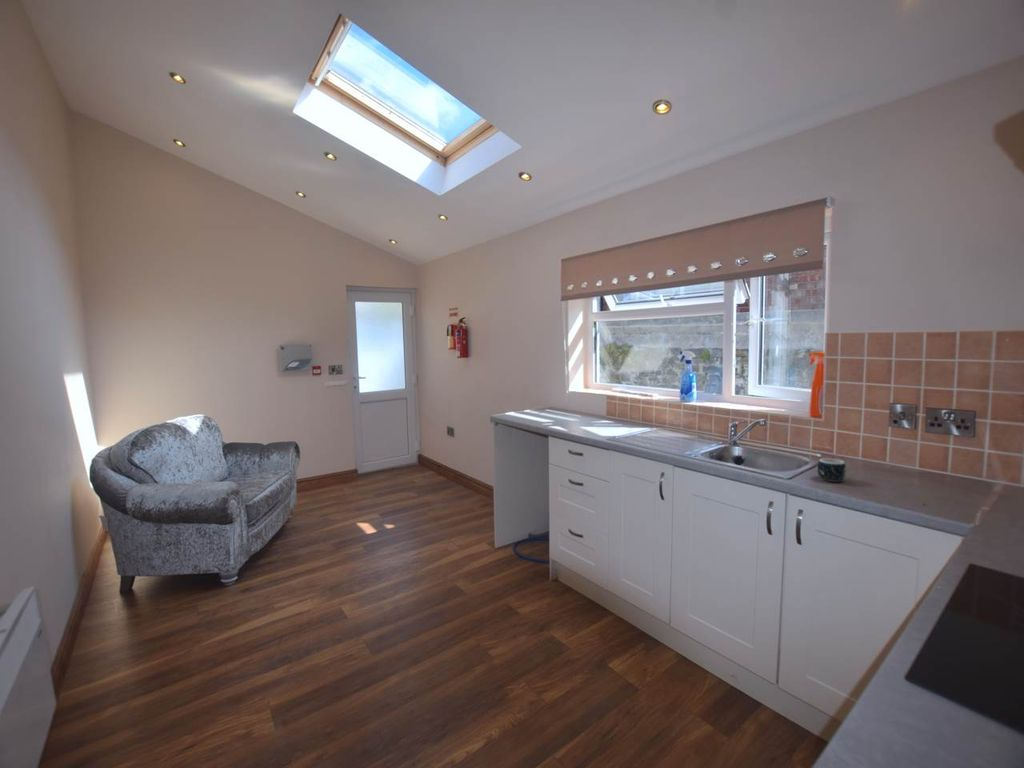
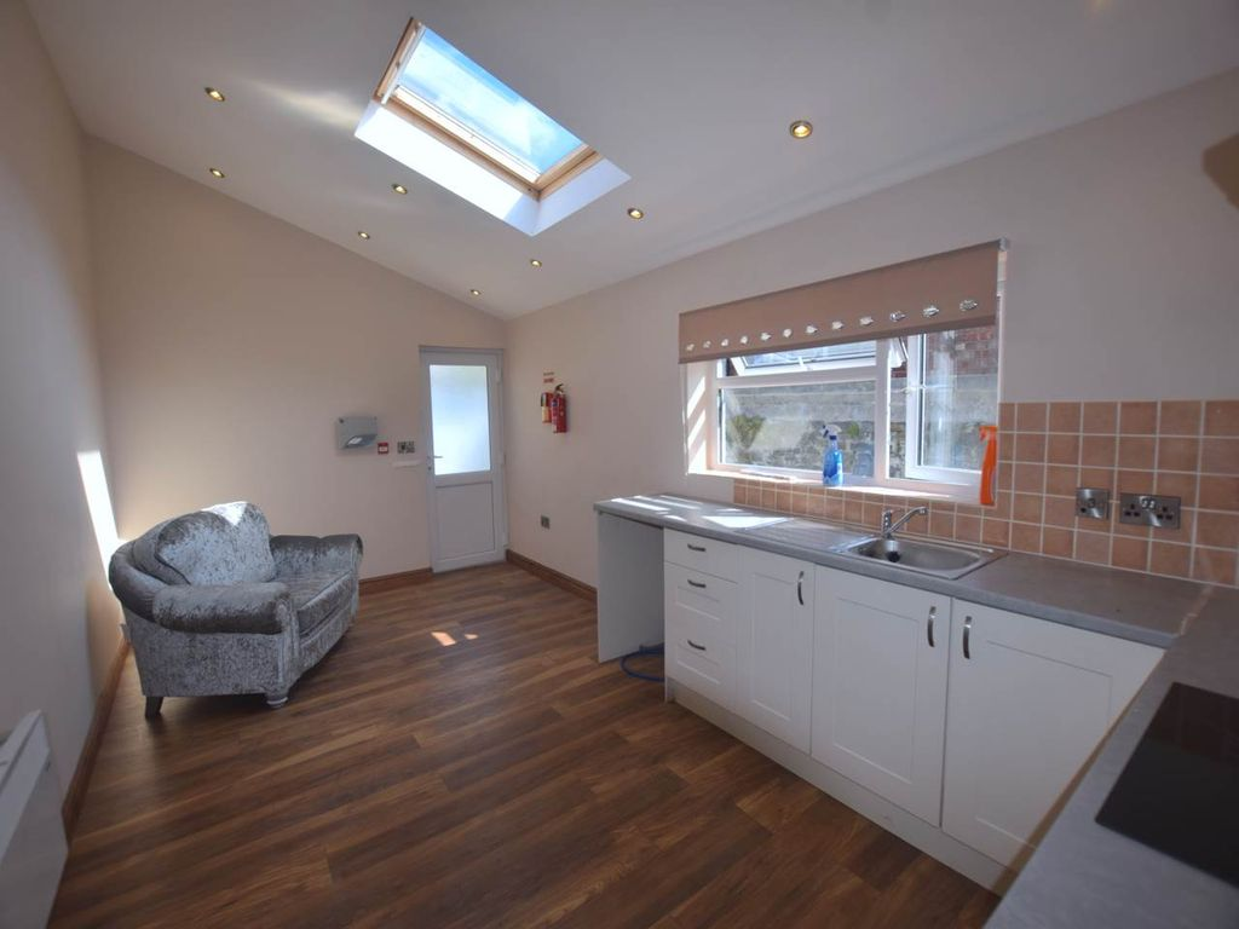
- mug (830, 468)
